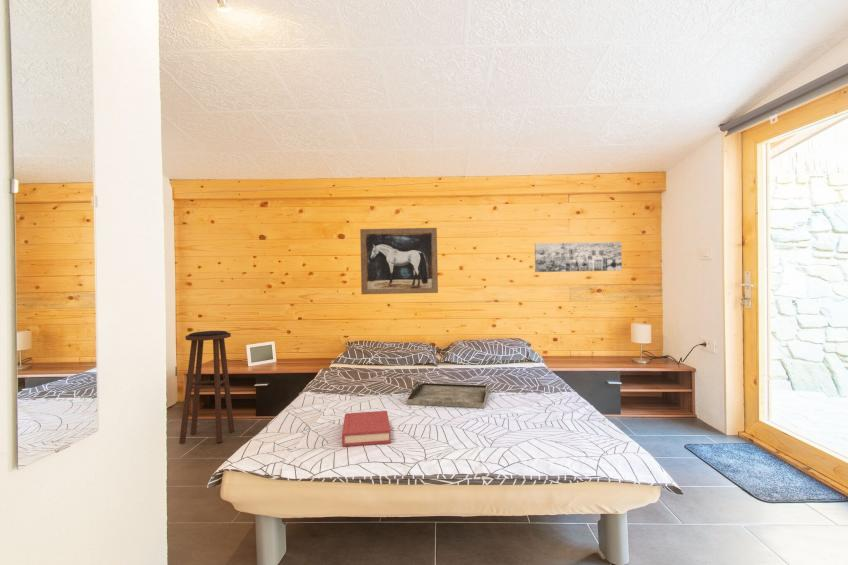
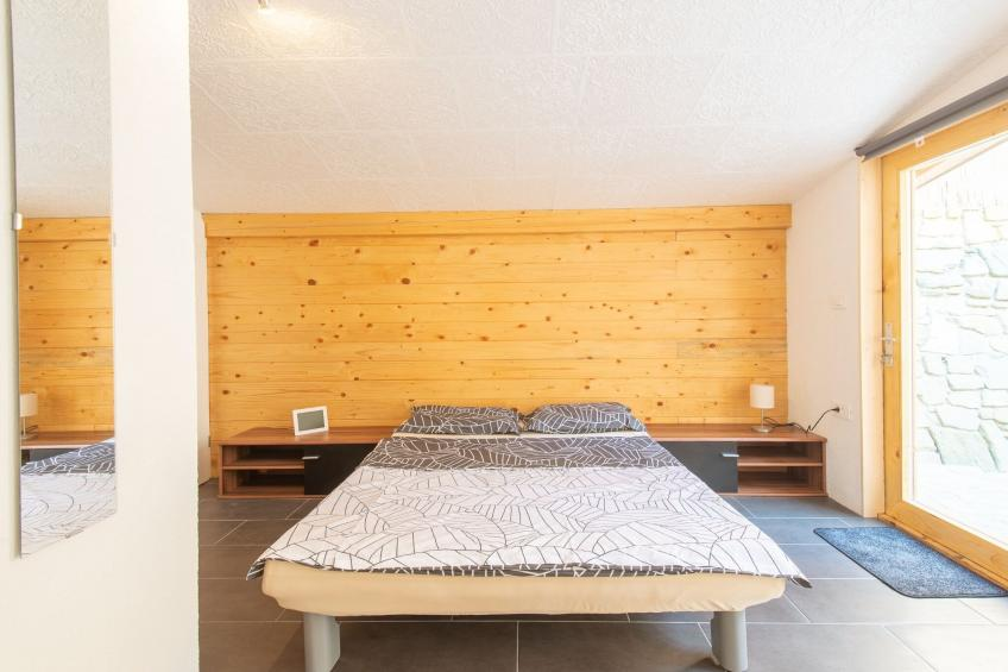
- stool (207, 385)
- wall art (399, 261)
- hardback book (366, 427)
- serving tray (450, 390)
- wall art (578, 257)
